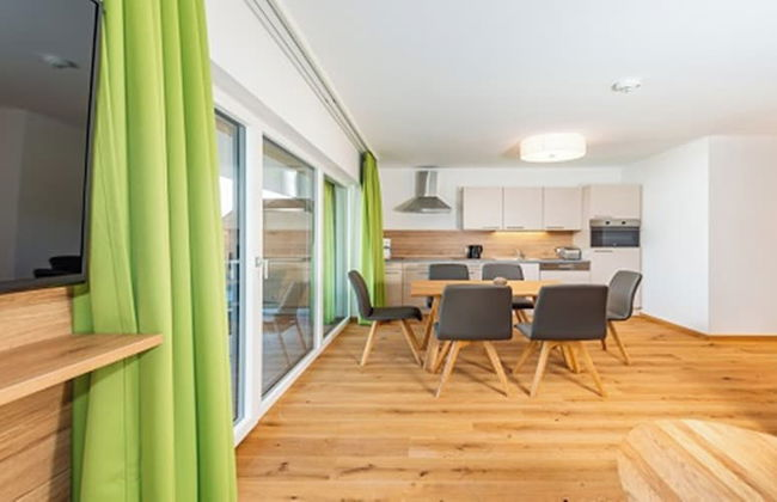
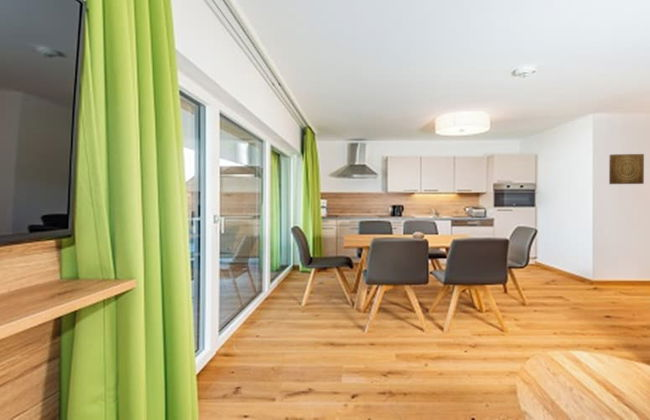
+ wall art (626, 169)
